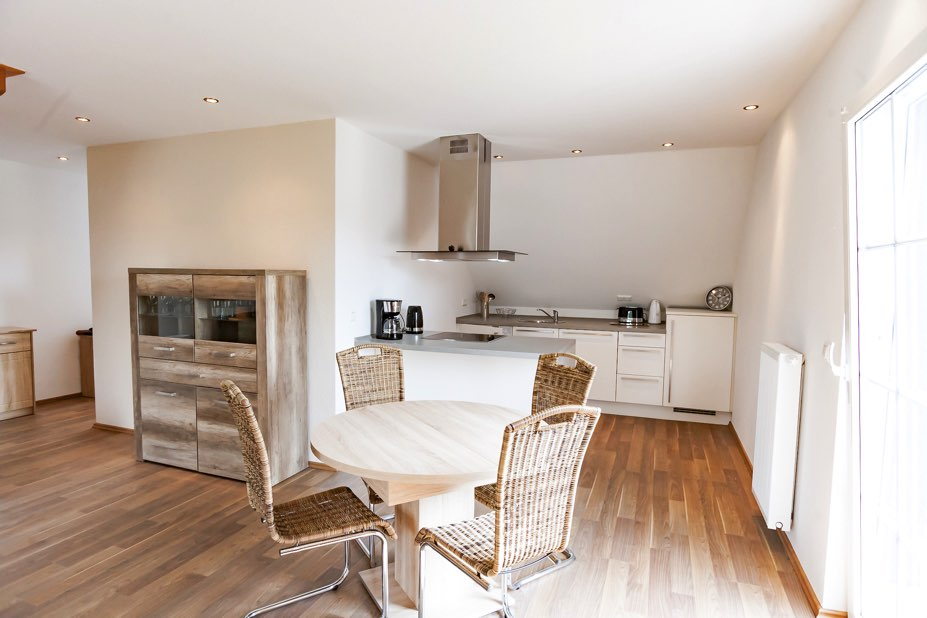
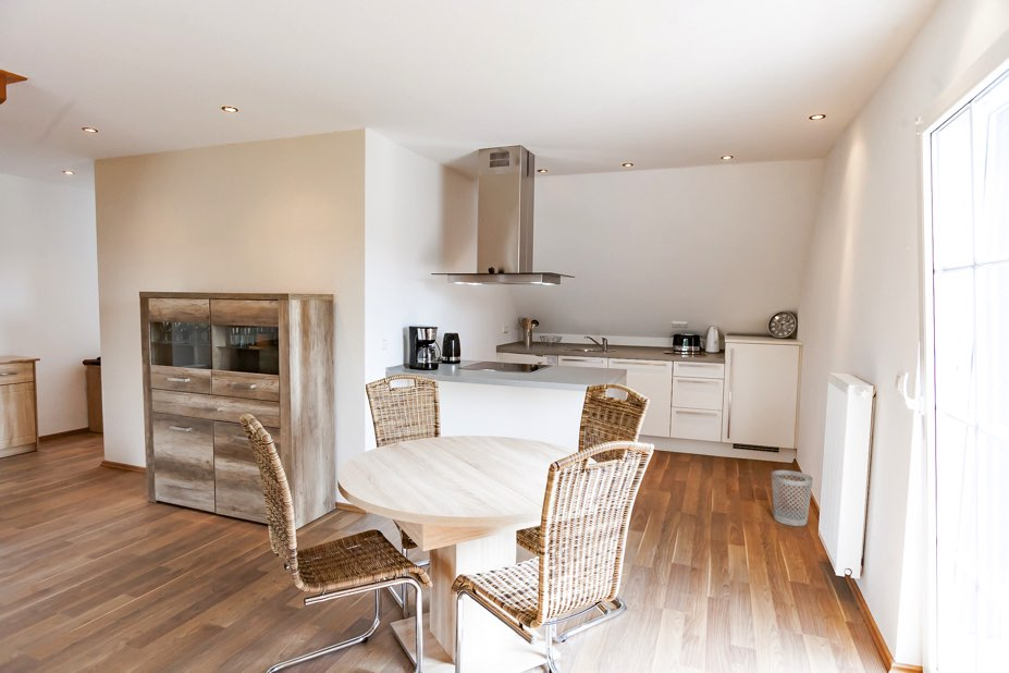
+ wastebasket (791, 498)
